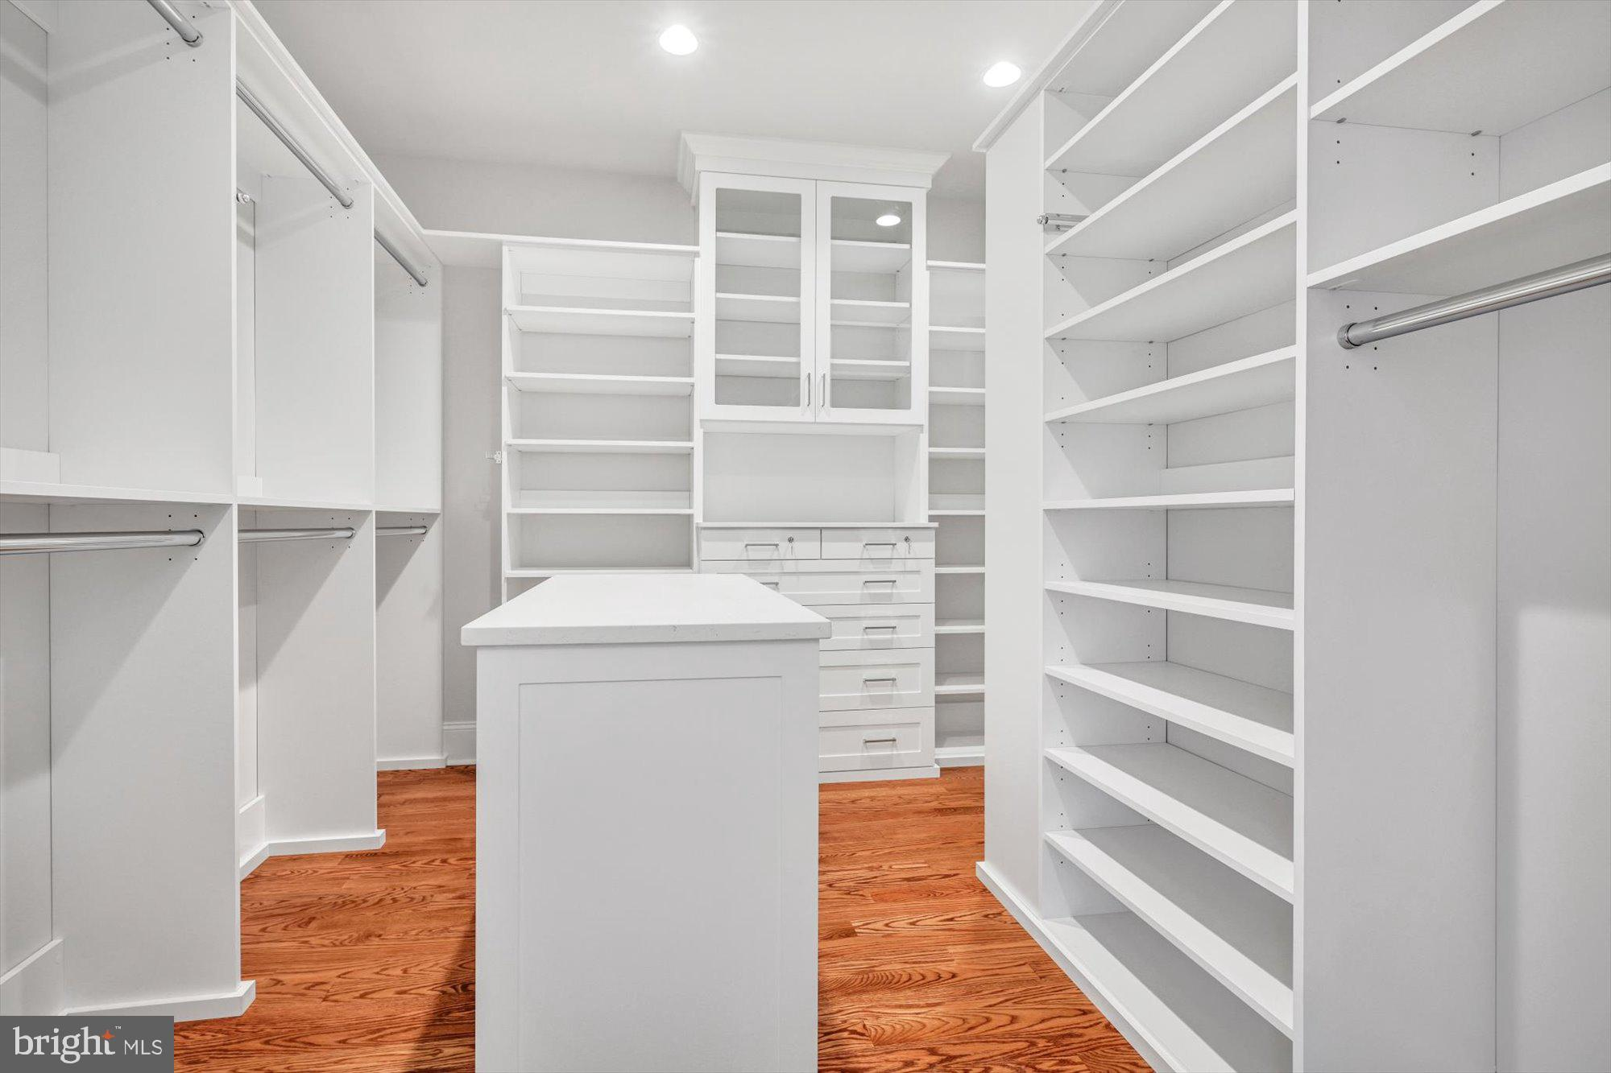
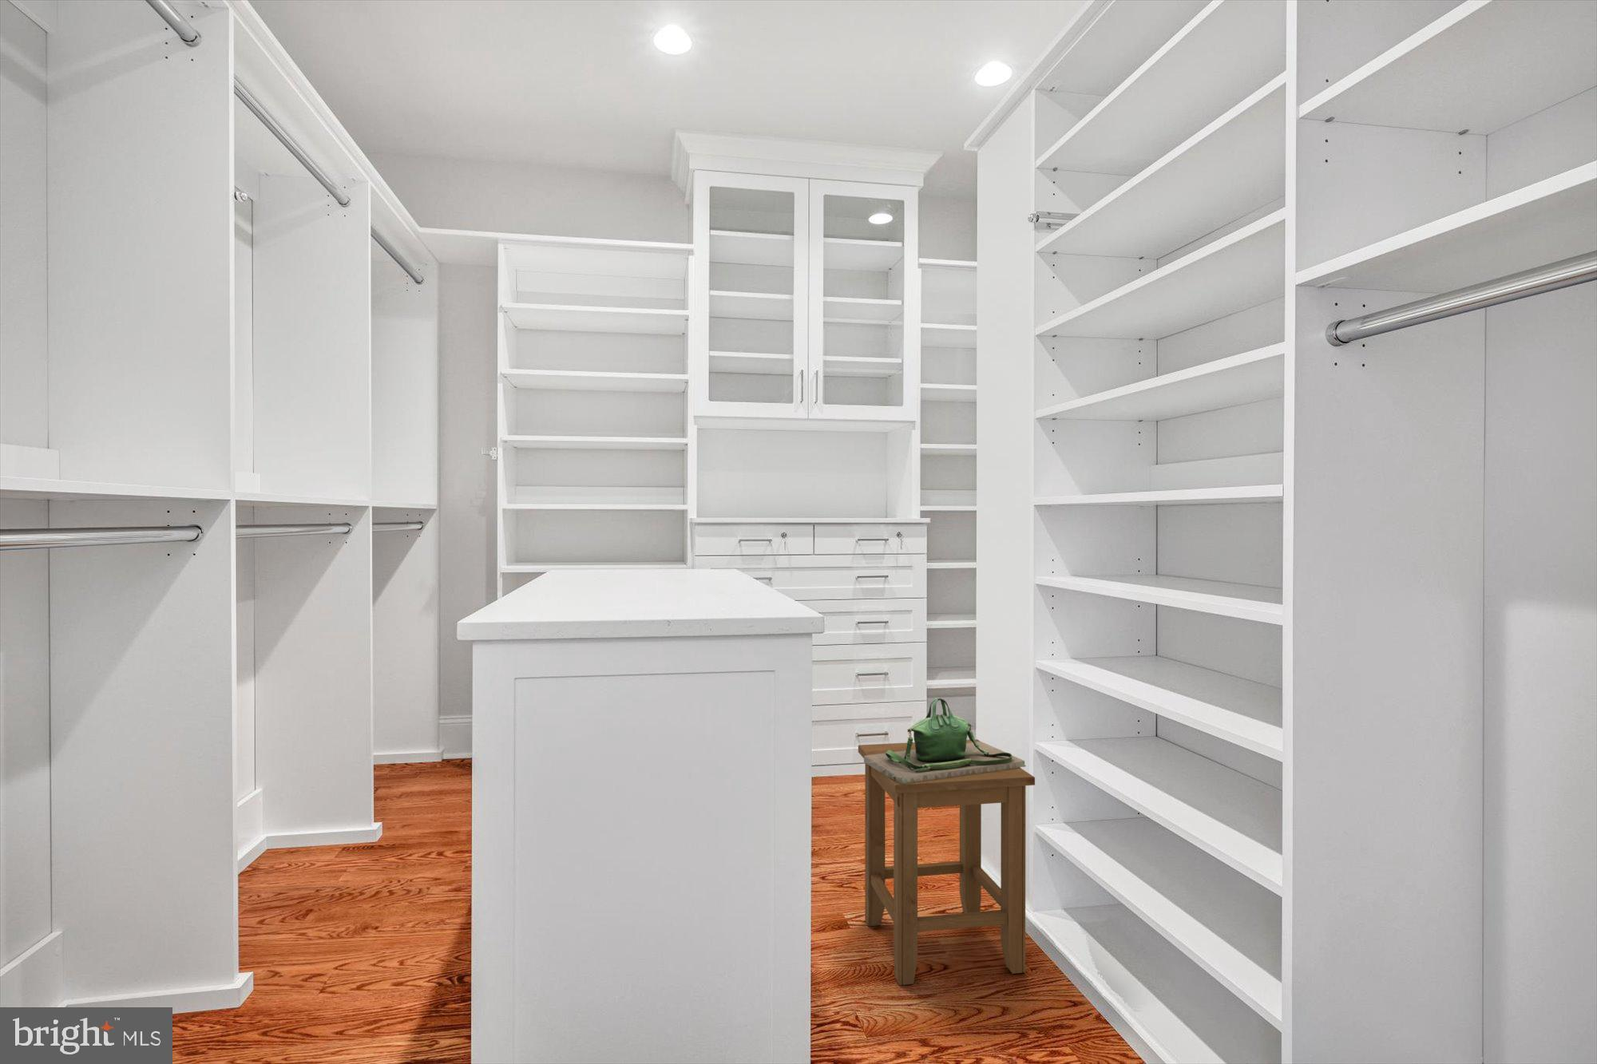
+ stool (942, 862)
+ handbag (943, 732)
